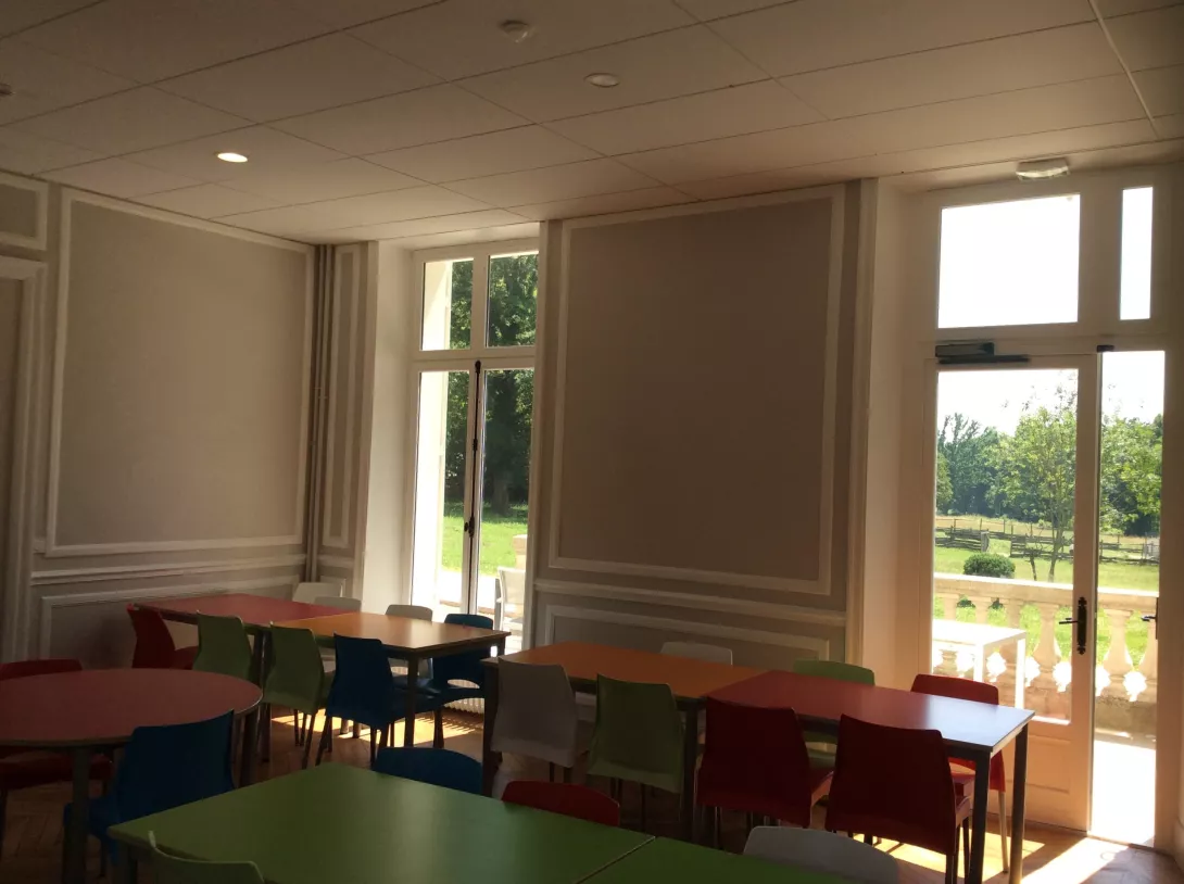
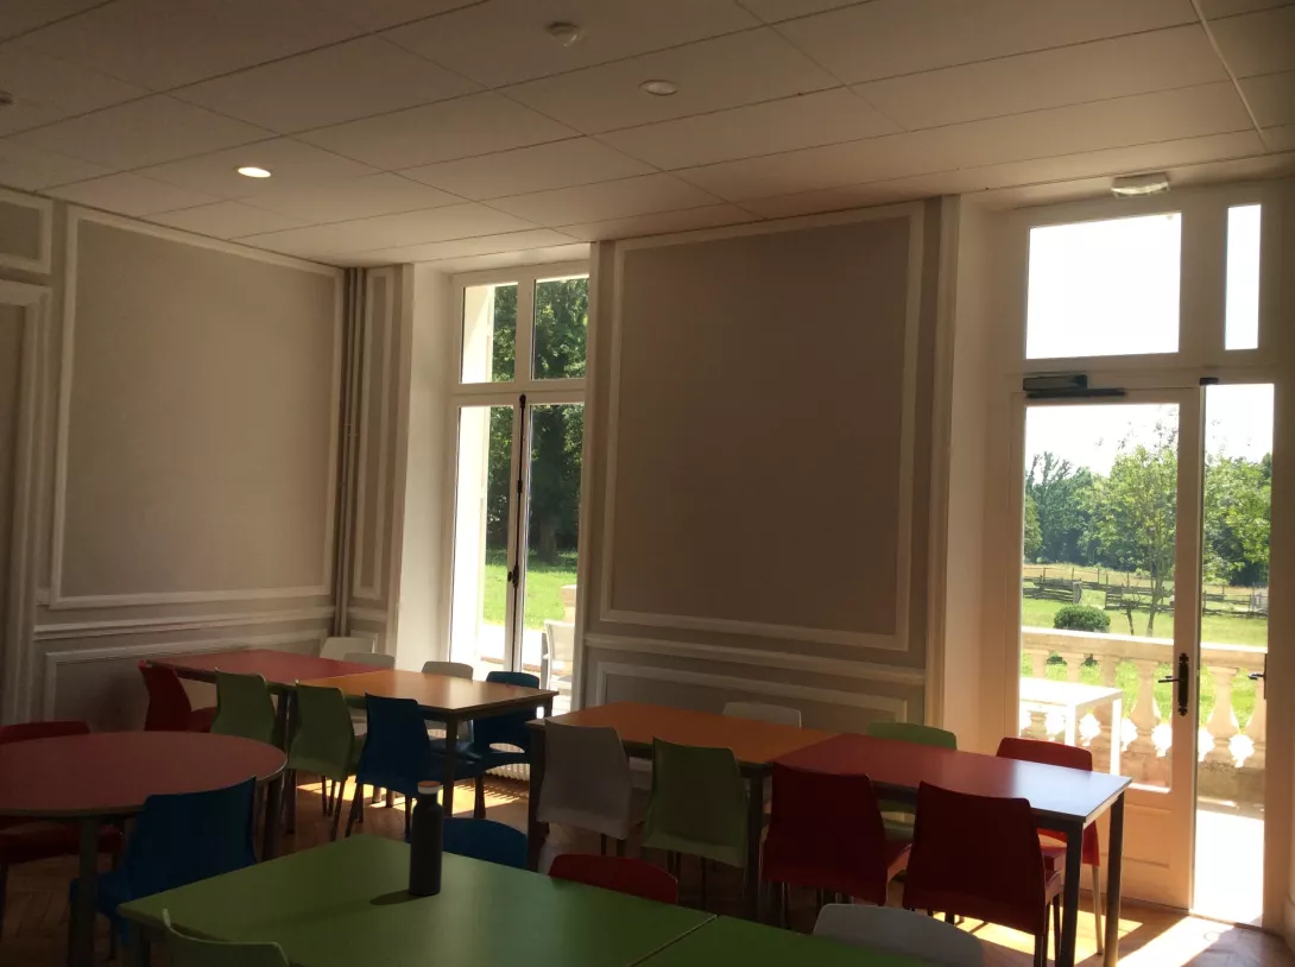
+ water bottle (427, 836)
